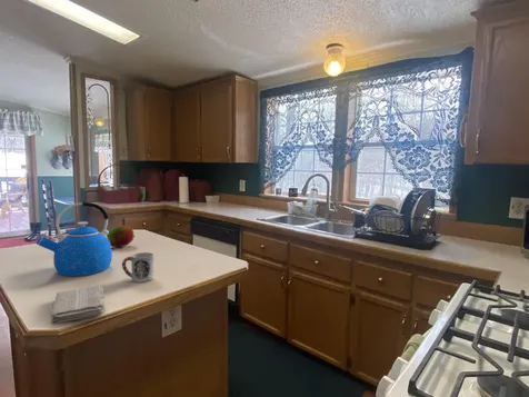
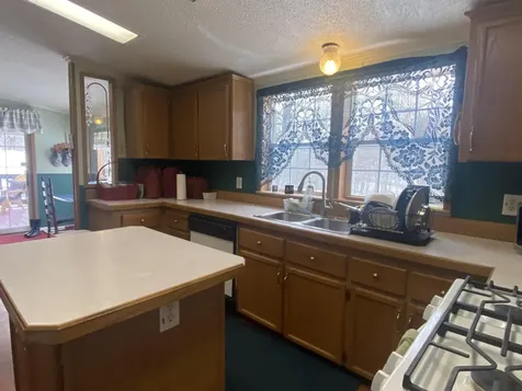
- kettle (76, 236)
- fruit (120, 236)
- cup (138, 267)
- washcloth (79, 301)
